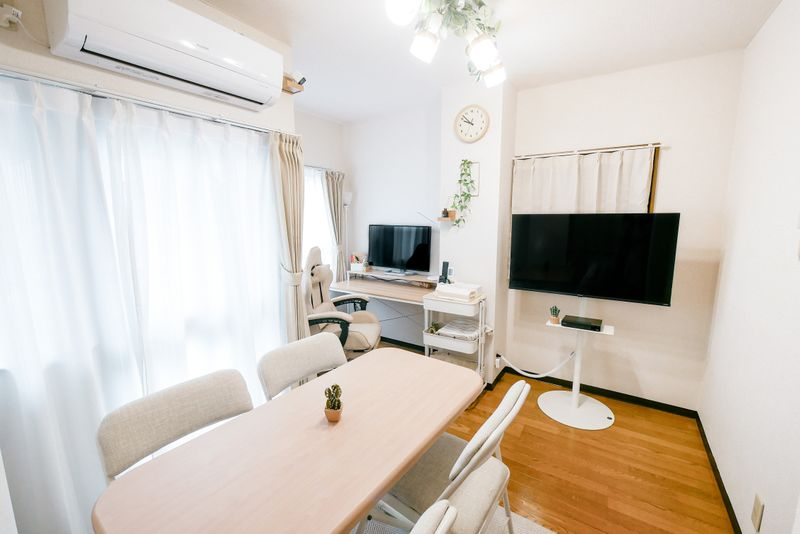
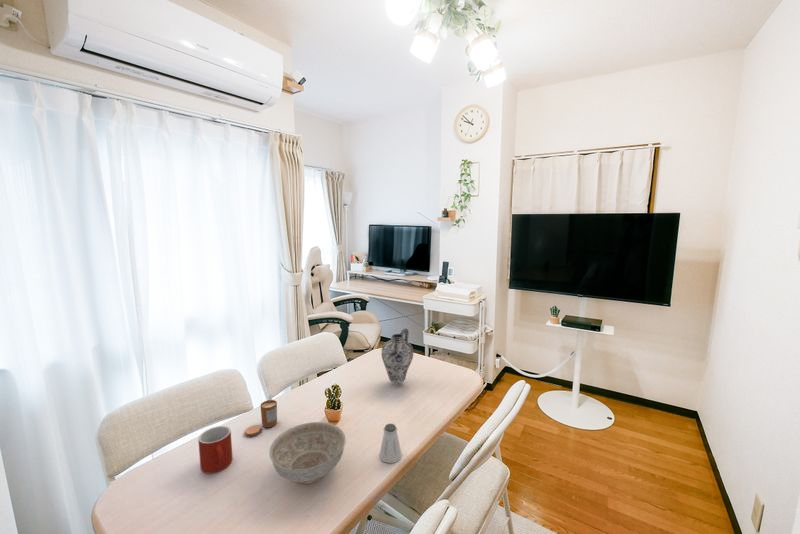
+ decorative bowl (308, 457)
+ ceramic jug (400, 358)
+ candle (261, 416)
+ saltshaker (390, 441)
+ mug (218, 451)
